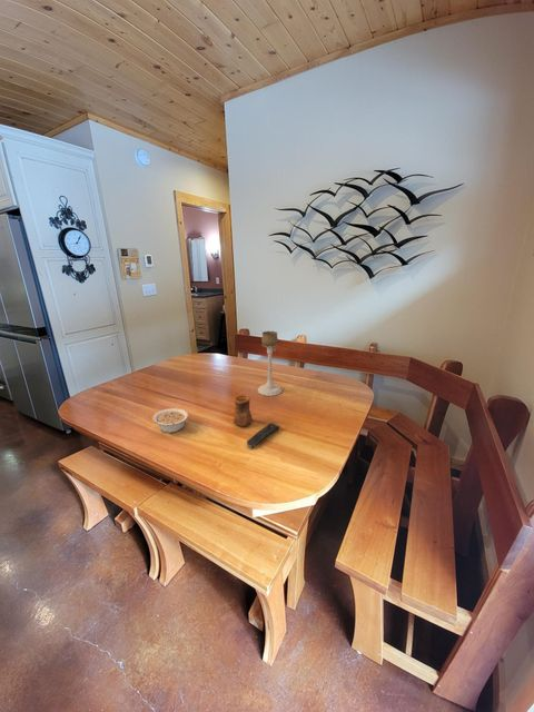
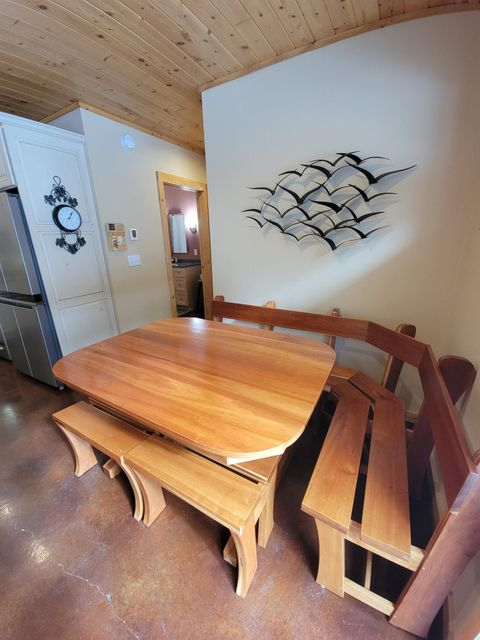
- candle holder (269, 362)
- cup (243, 411)
- legume (171, 421)
- remote control (263, 434)
